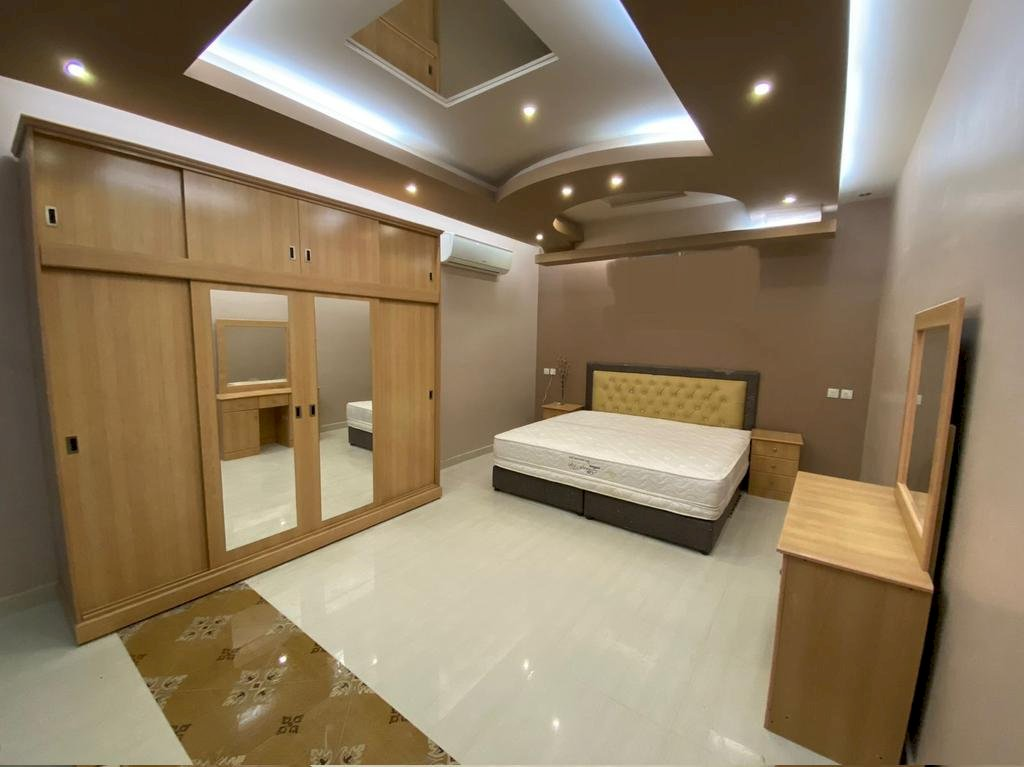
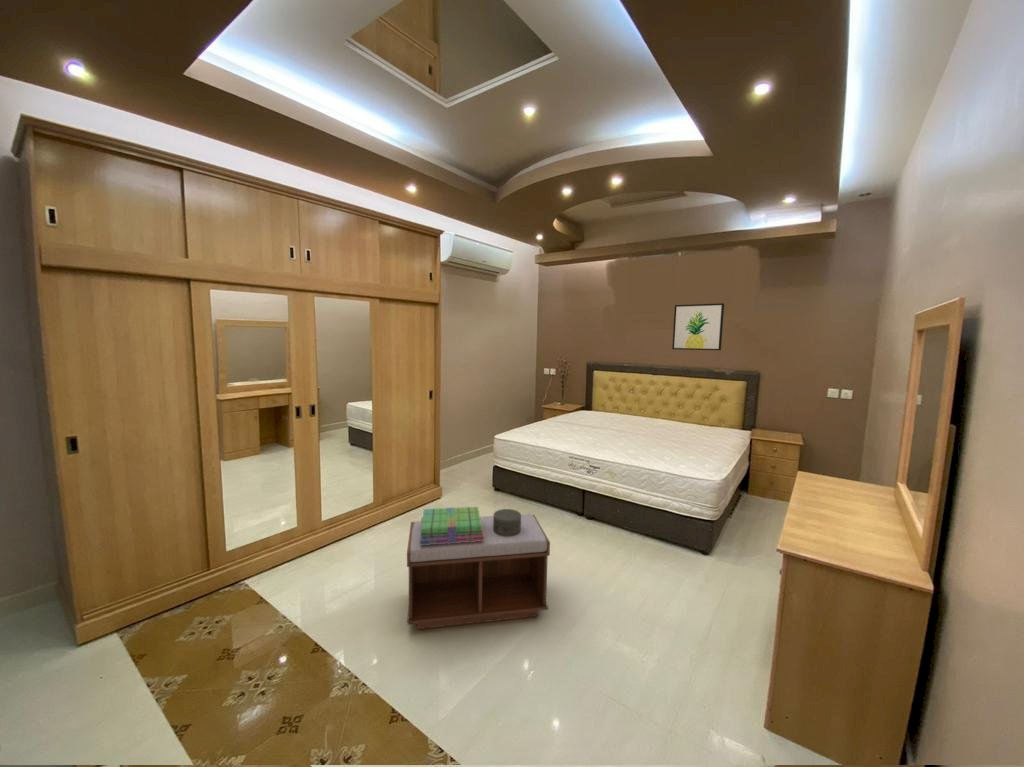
+ decorative box (507, 521)
+ stack of books (451, 524)
+ wall art (697, 327)
+ bench (477, 566)
